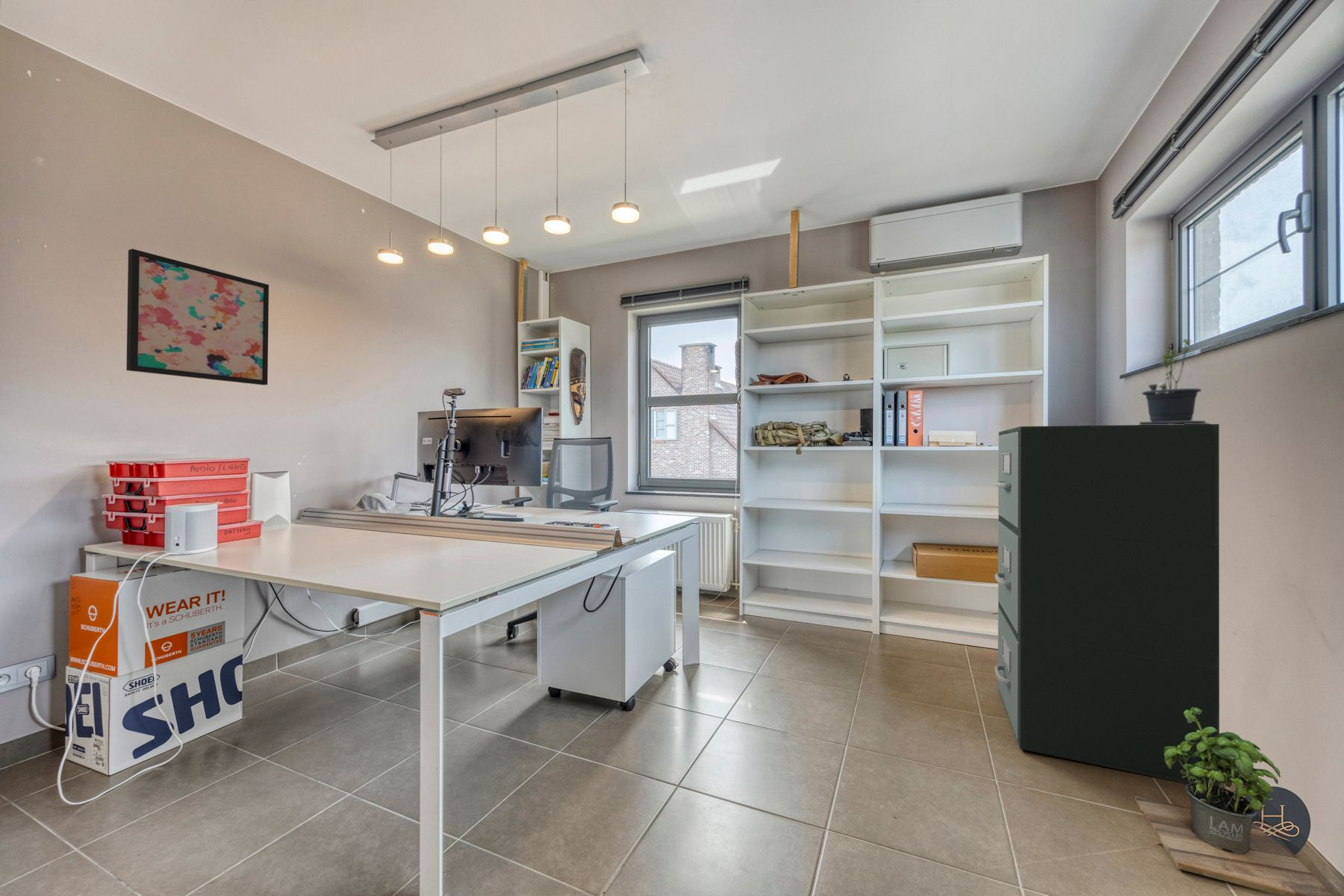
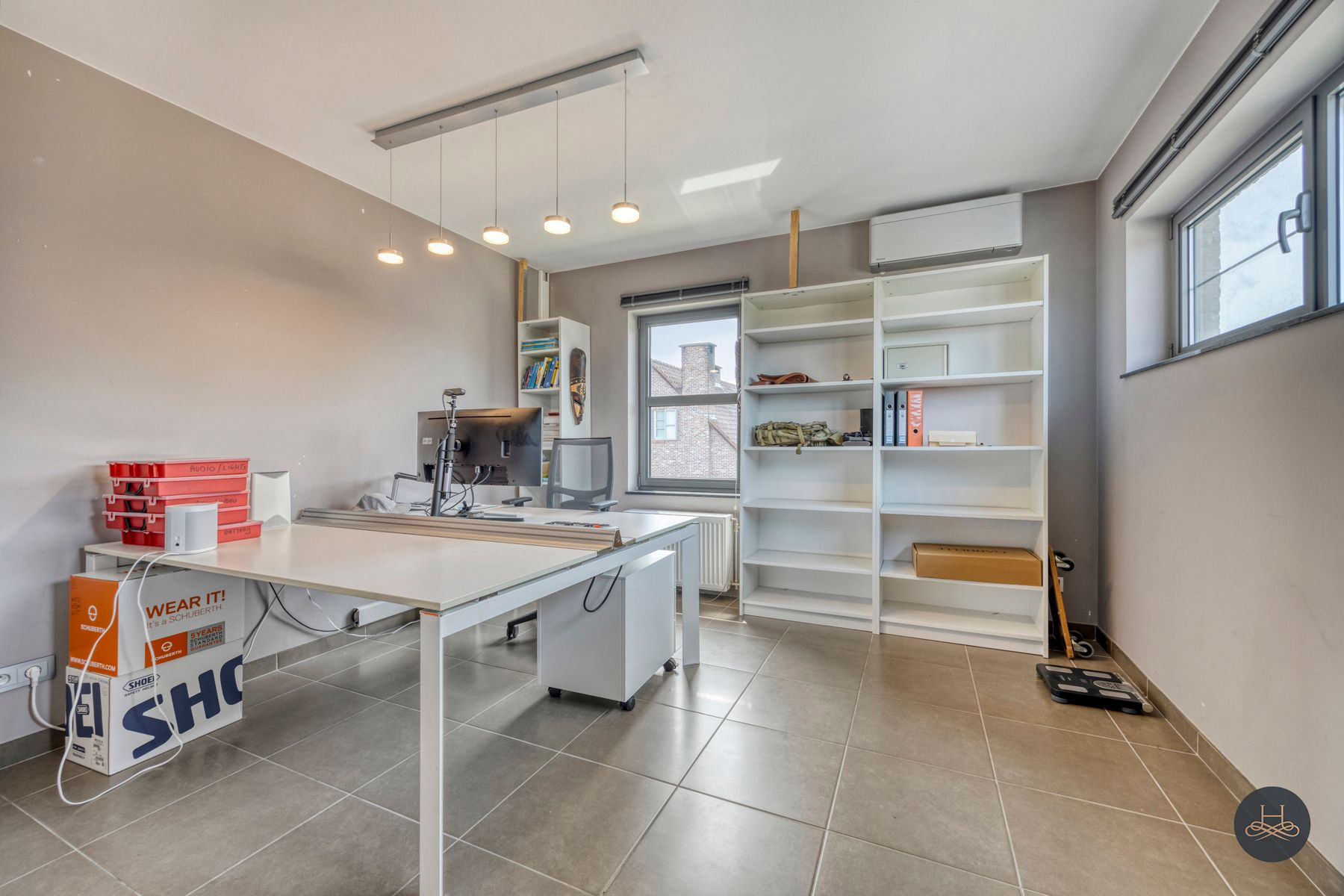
- potted plant (1223, 786)
- filing cabinet (1082, 578)
- potted plant (1171, 382)
- wall art (204, 323)
